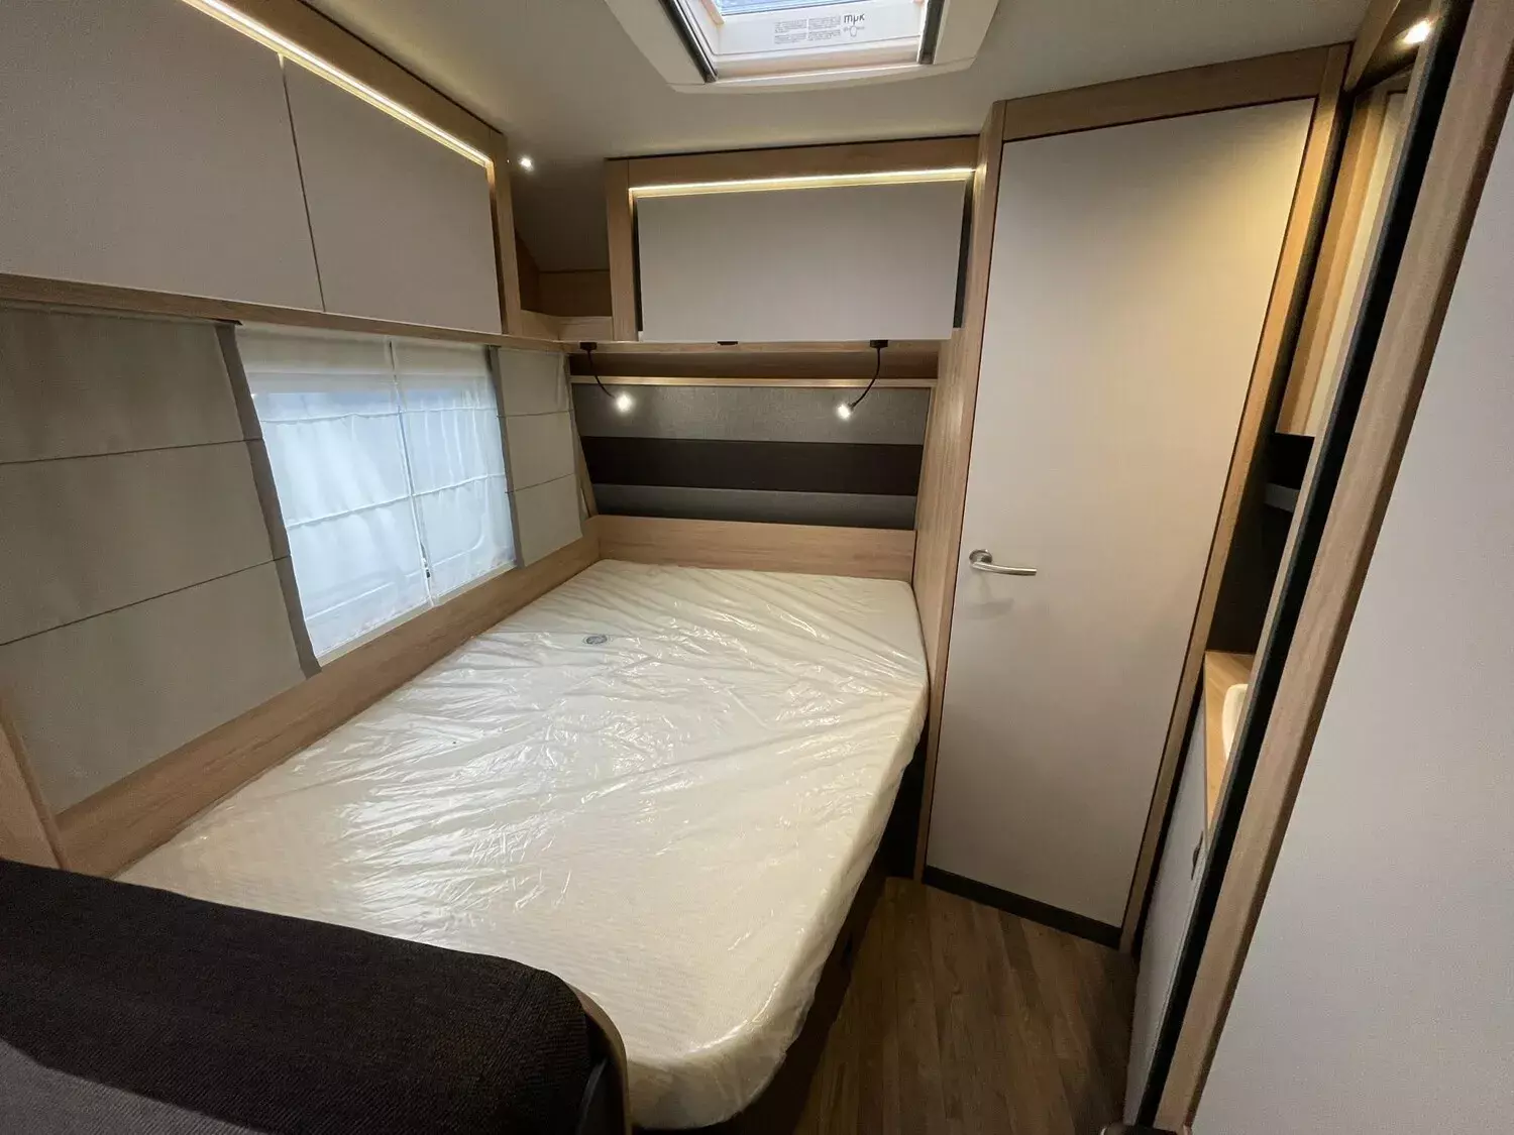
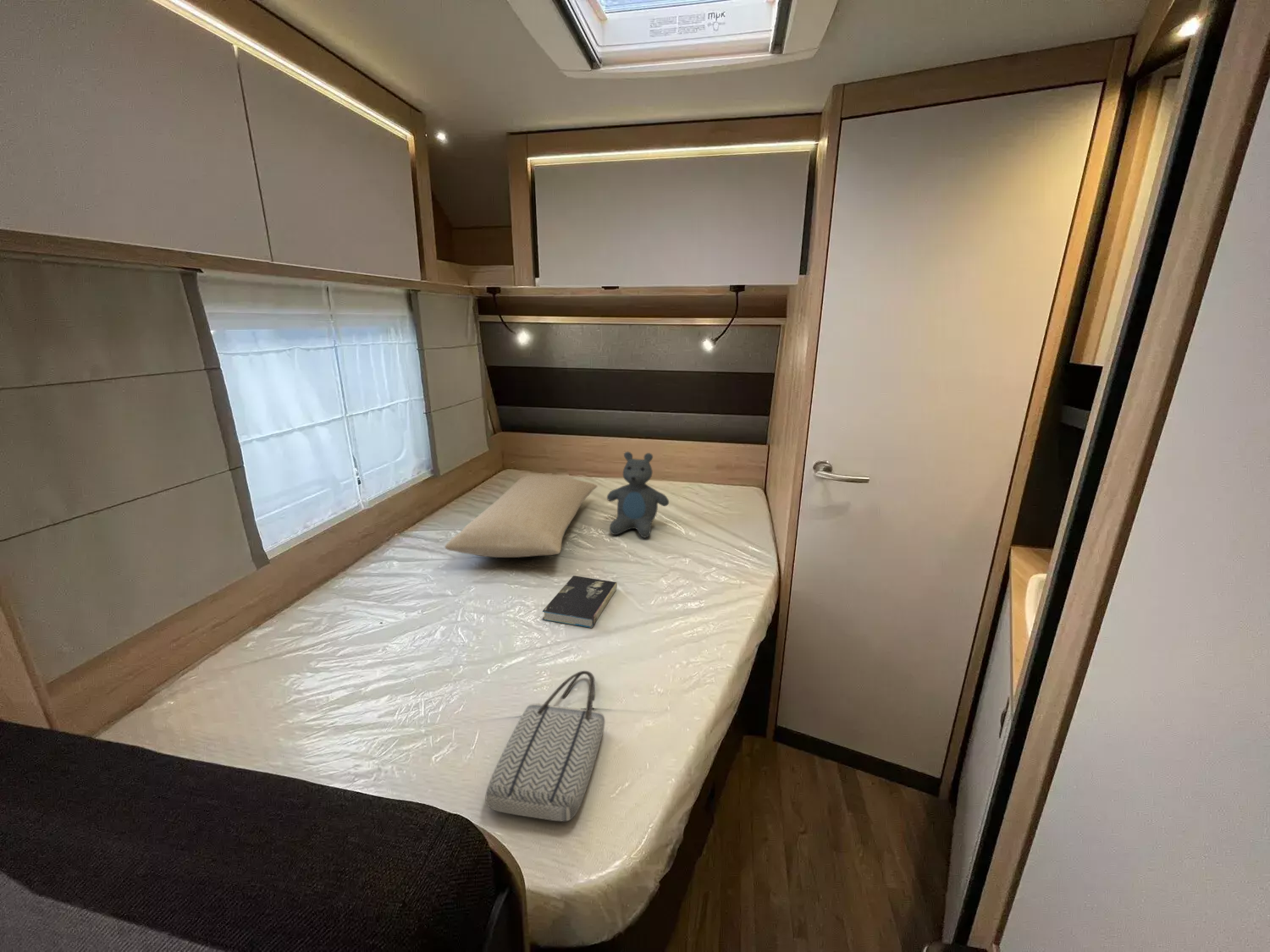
+ teddy bear (635, 493)
+ pillow (534, 512)
+ book (582, 599)
+ tote bag (560, 729)
